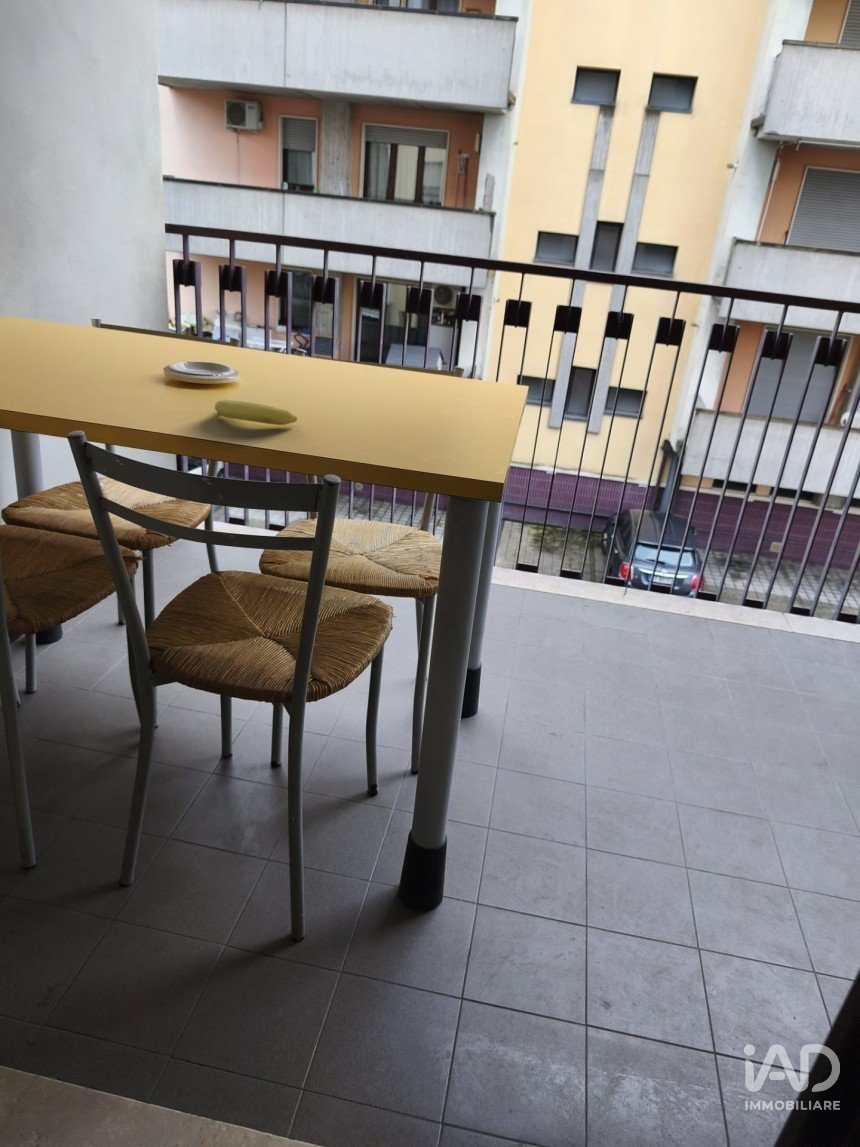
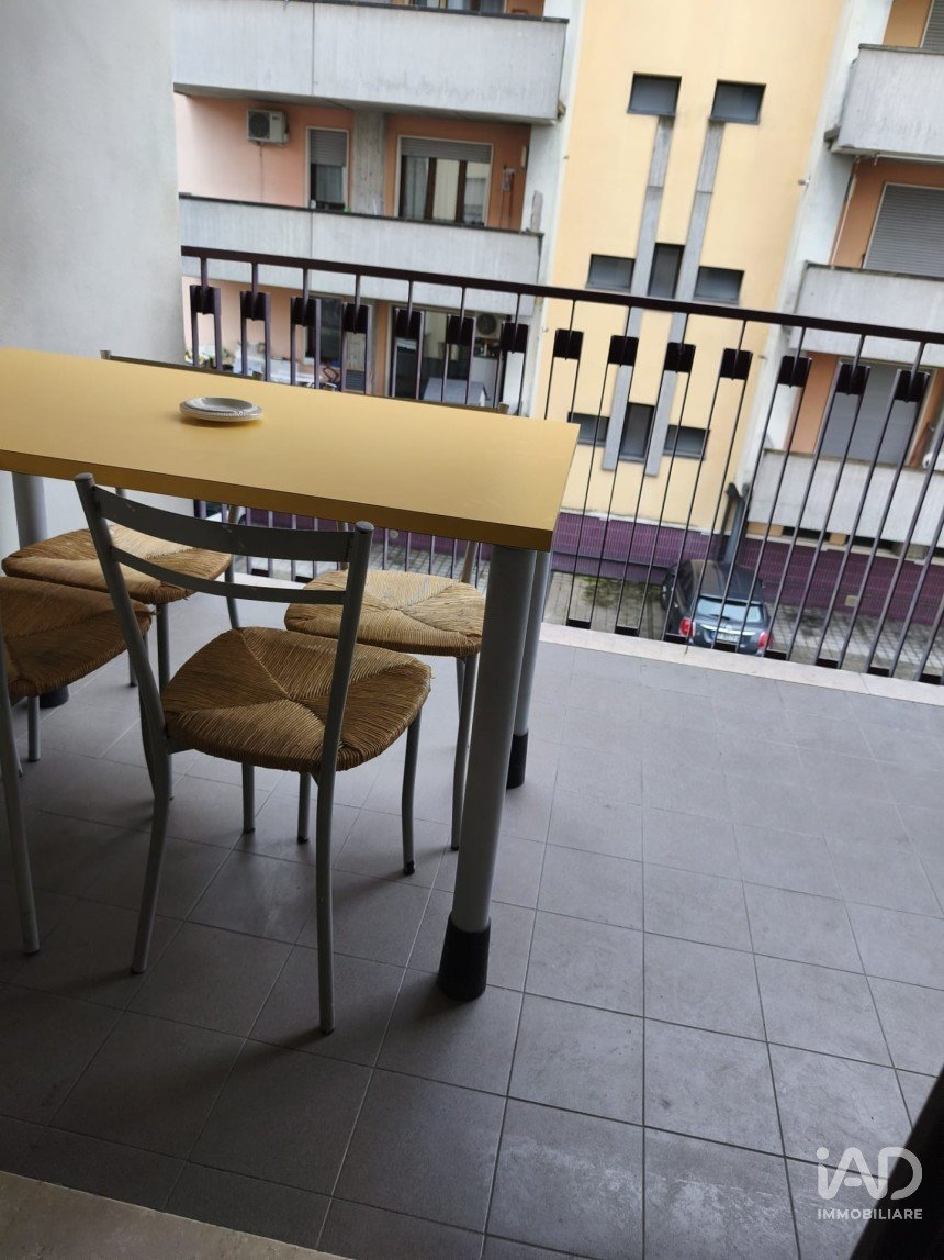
- fruit (248, 409)
